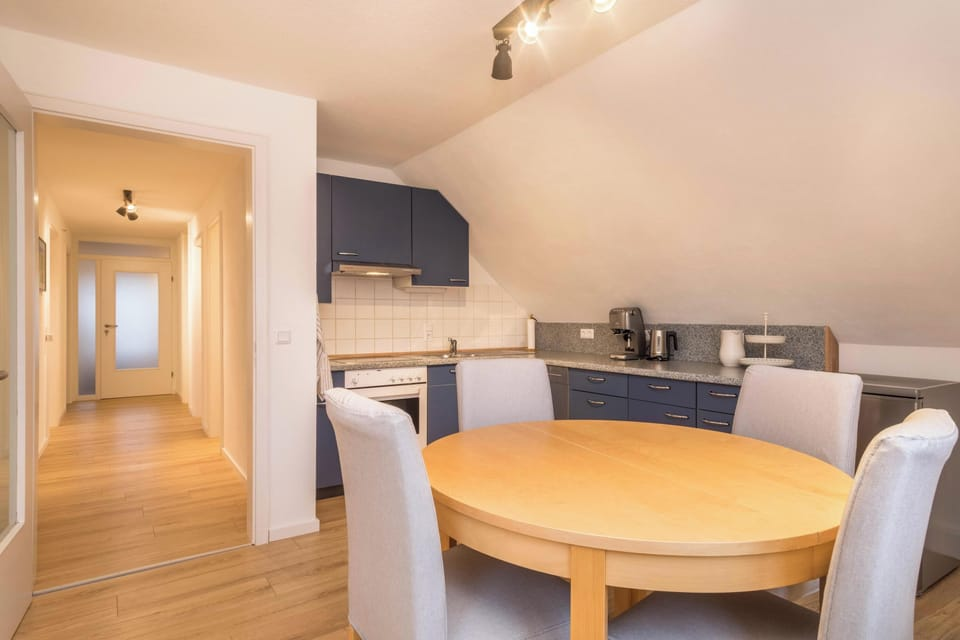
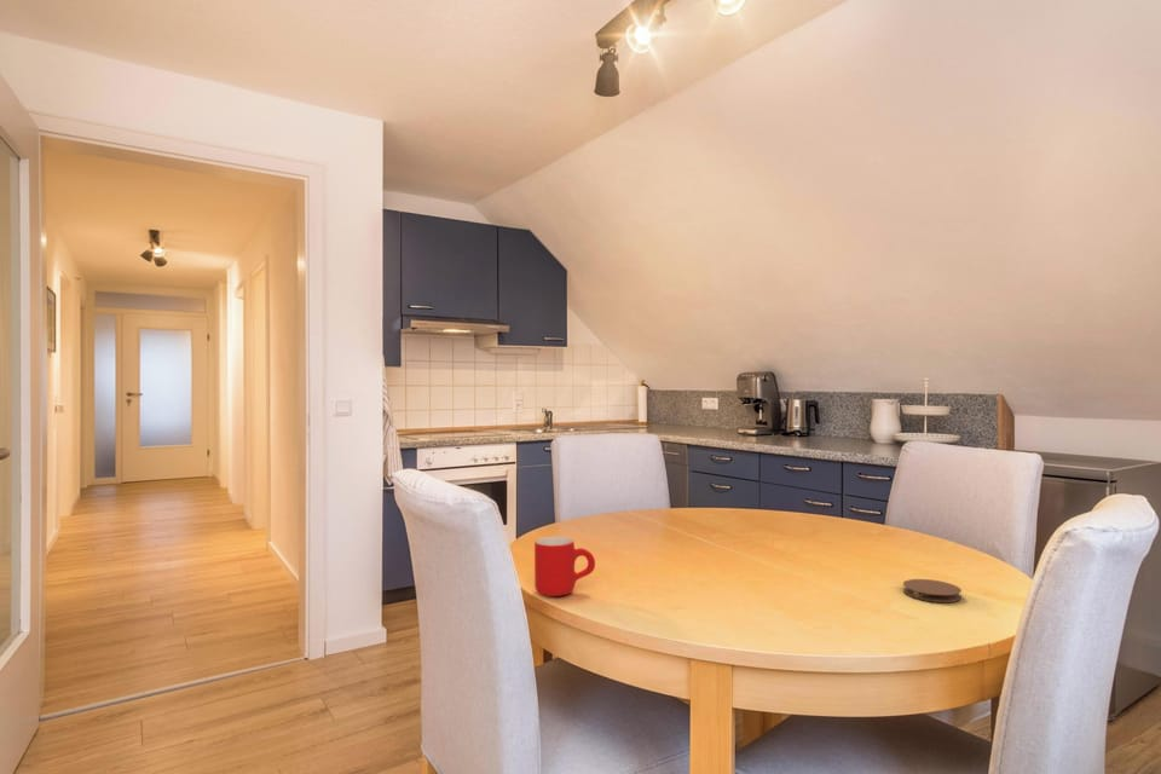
+ mug (565, 566)
+ coaster (931, 590)
